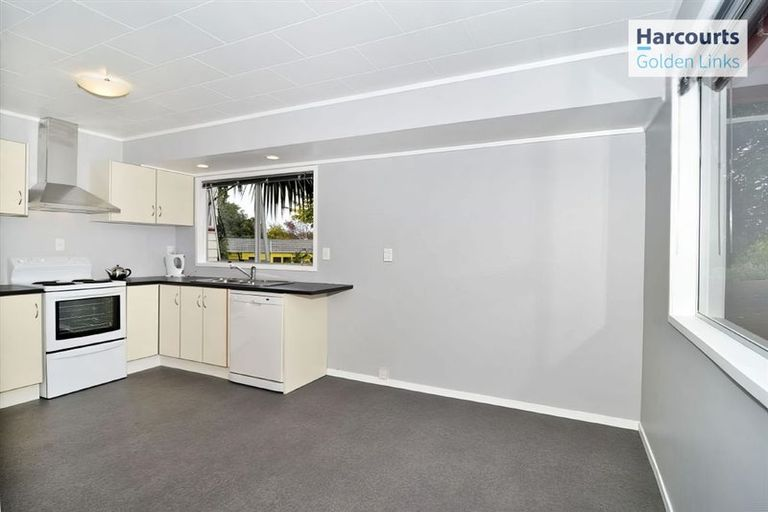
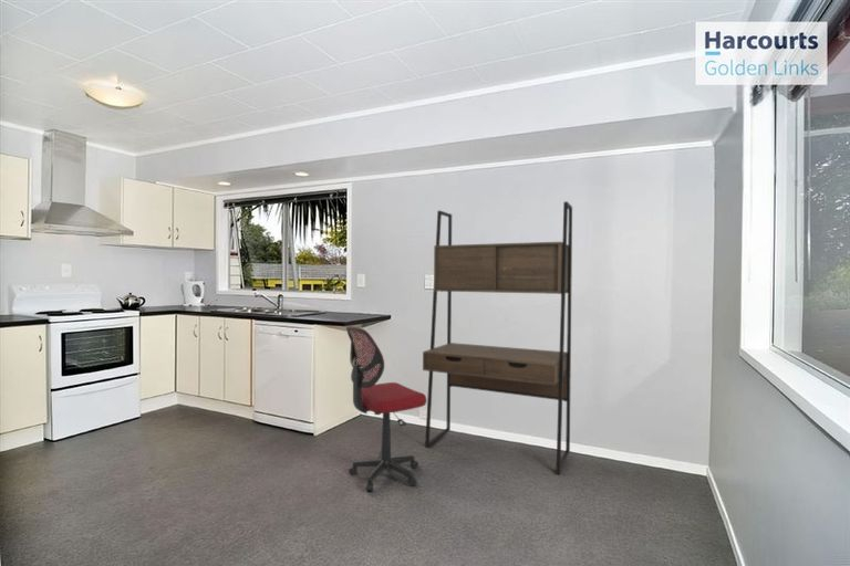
+ chair (387, 400)
+ desk (496, 346)
